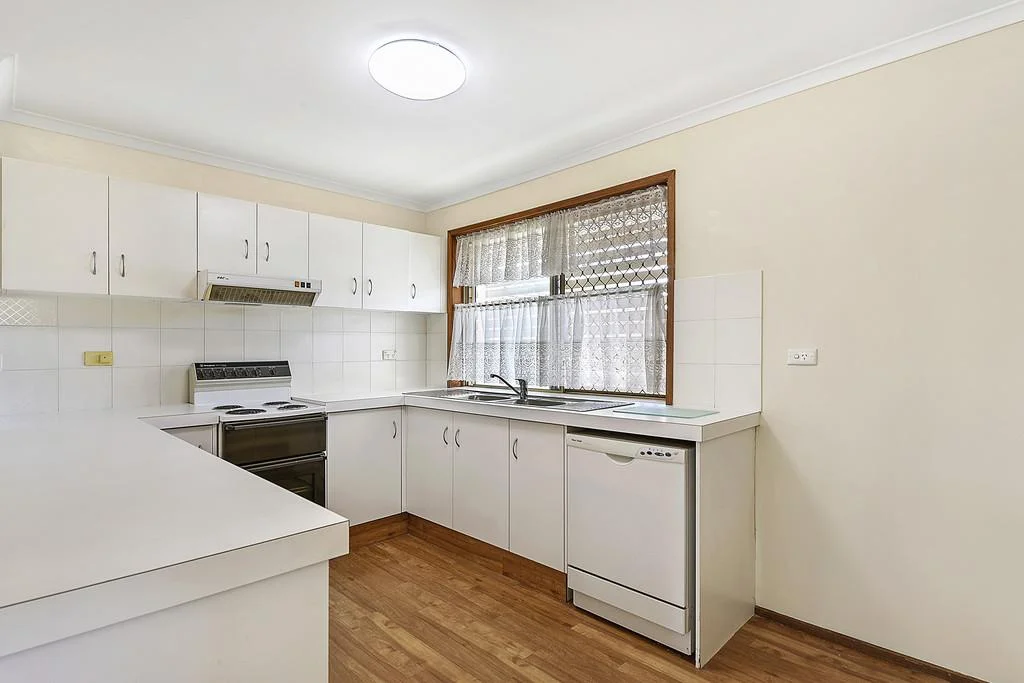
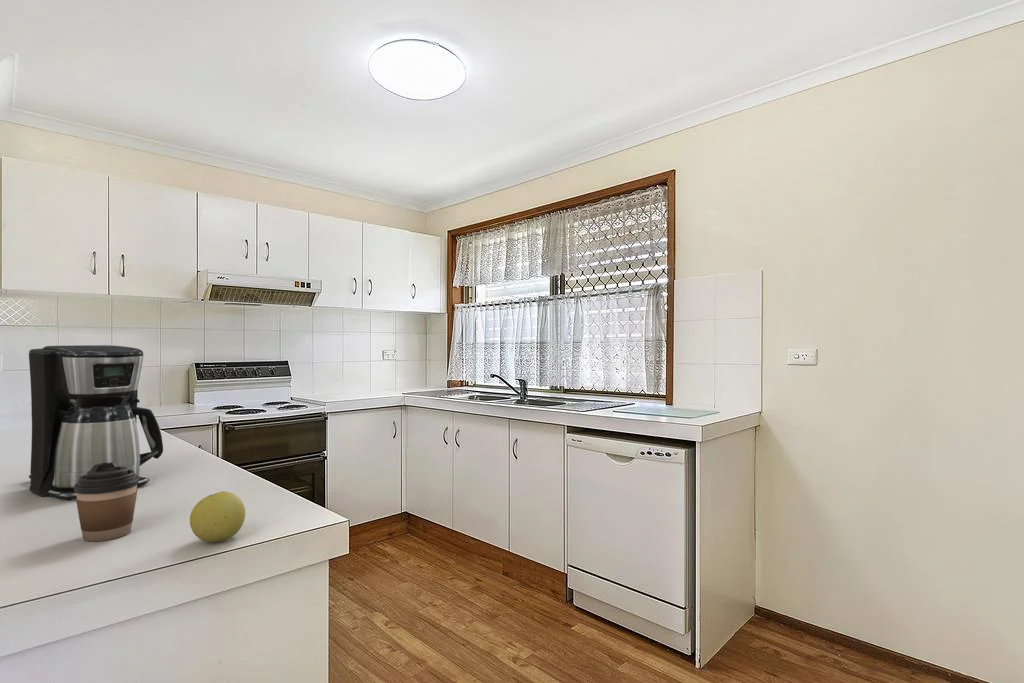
+ apple (219, 515)
+ coffee cup (107, 499)
+ coffee maker (97, 414)
